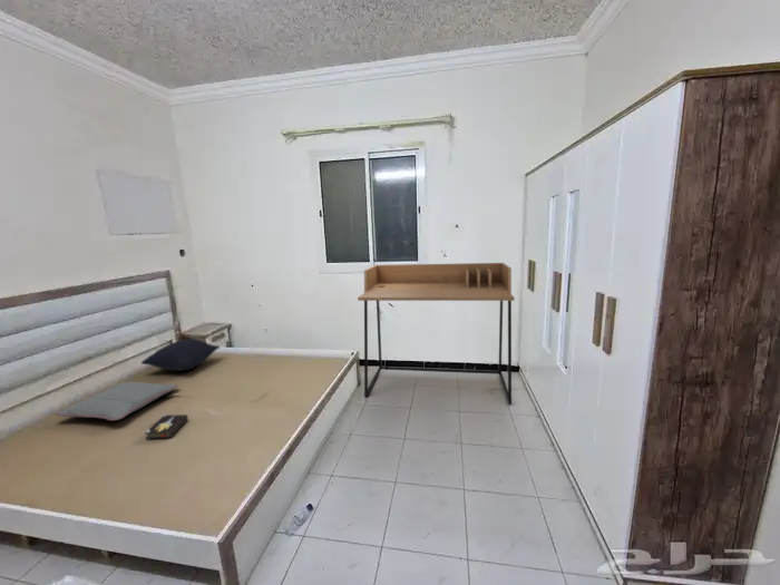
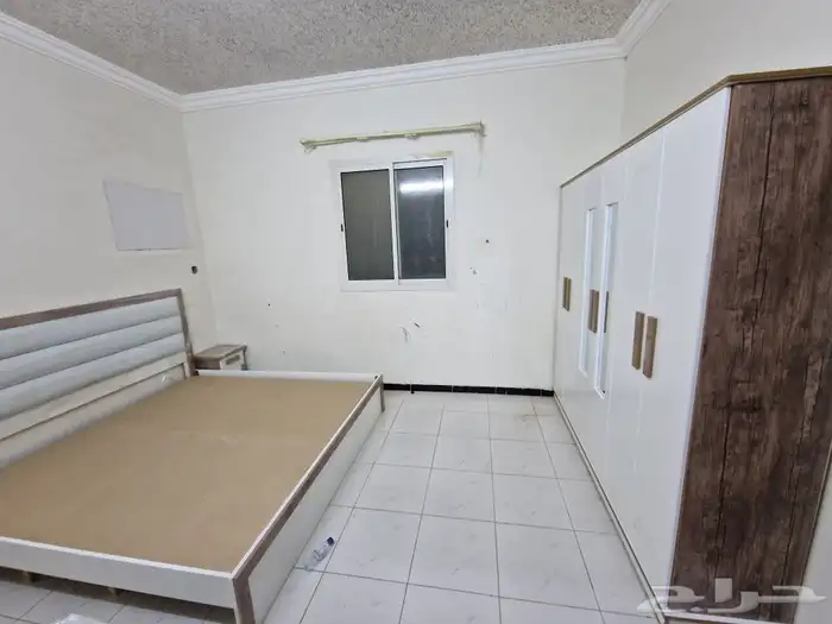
- pillow (121, 399)
- desk (436, 300)
- hardback book (167, 426)
- pillow (182, 354)
